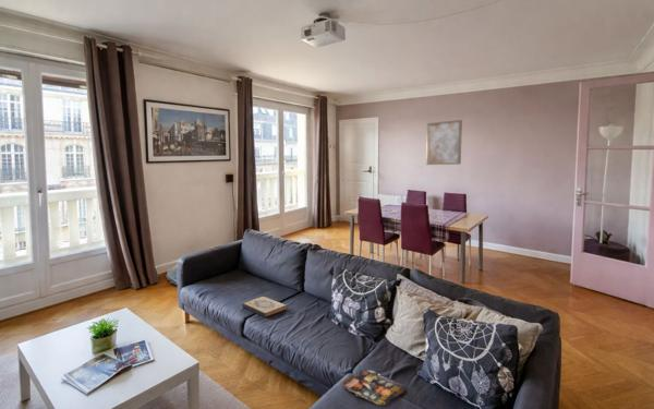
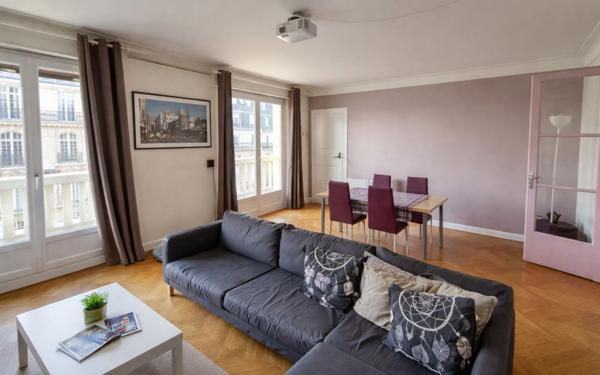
- hardback book (264, 305)
- wall art (443, 143)
- magazine (373, 384)
